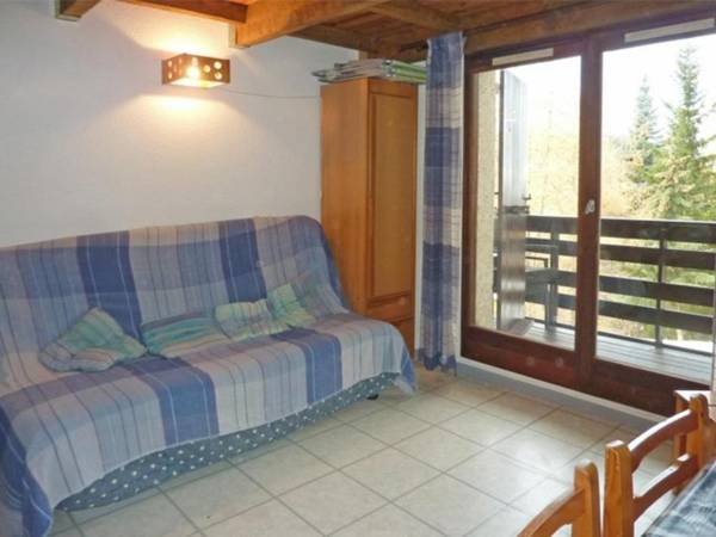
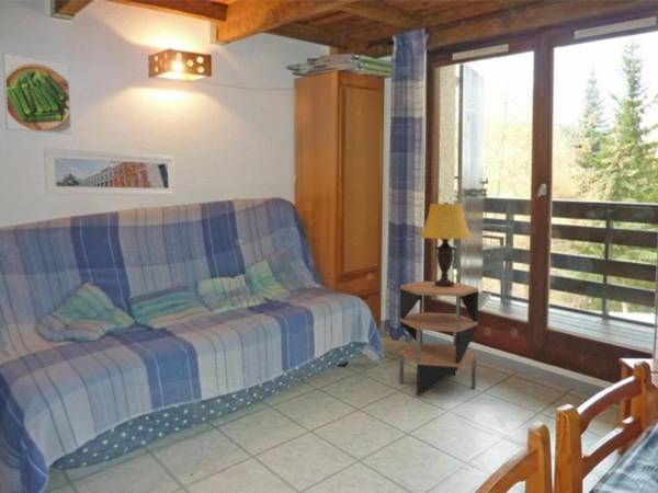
+ table lamp (444, 243)
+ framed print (115, 174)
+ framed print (37, 95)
+ side table (438, 330)
